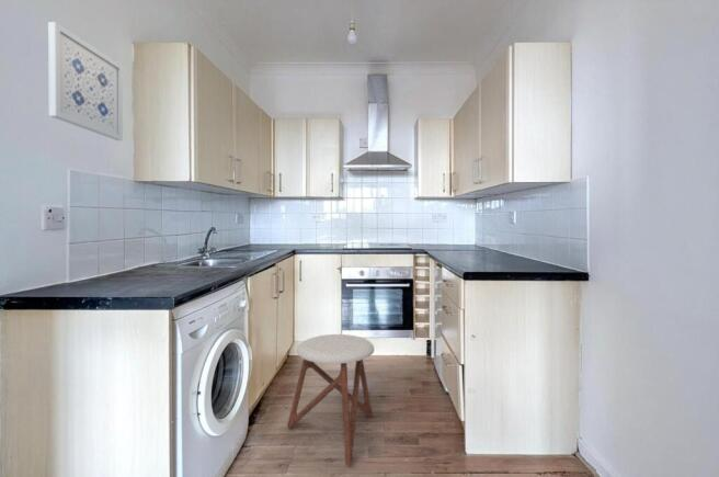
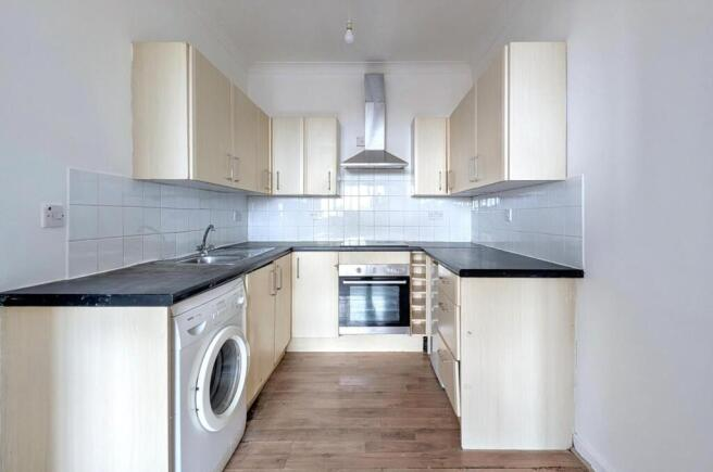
- wall art (90, 88)
- stool (341, 386)
